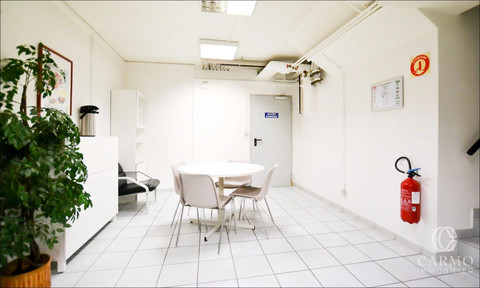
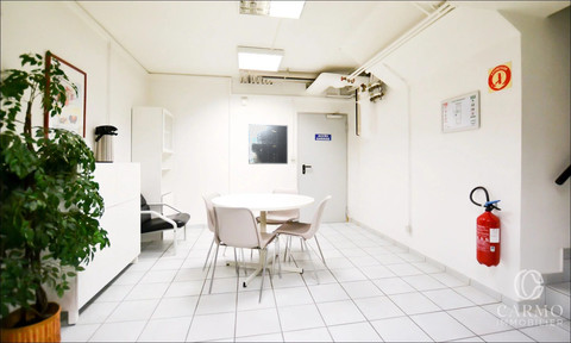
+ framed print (268, 144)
